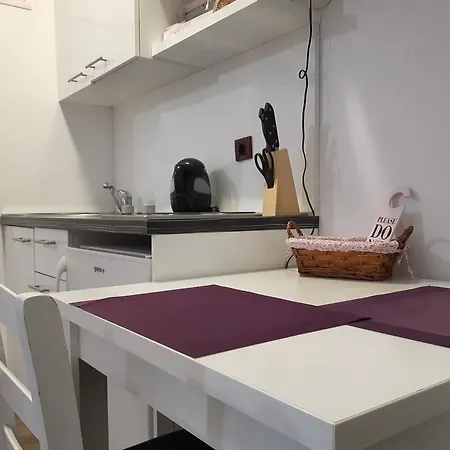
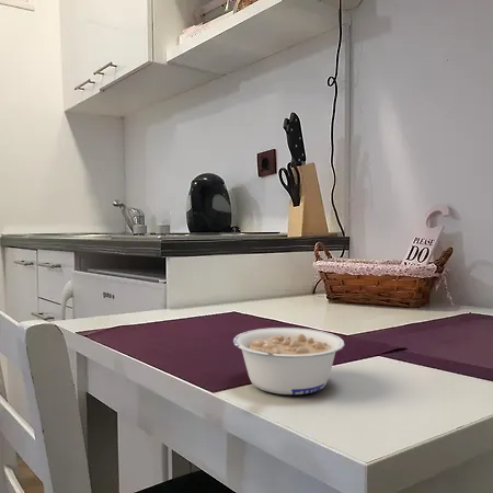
+ legume (289, 357)
